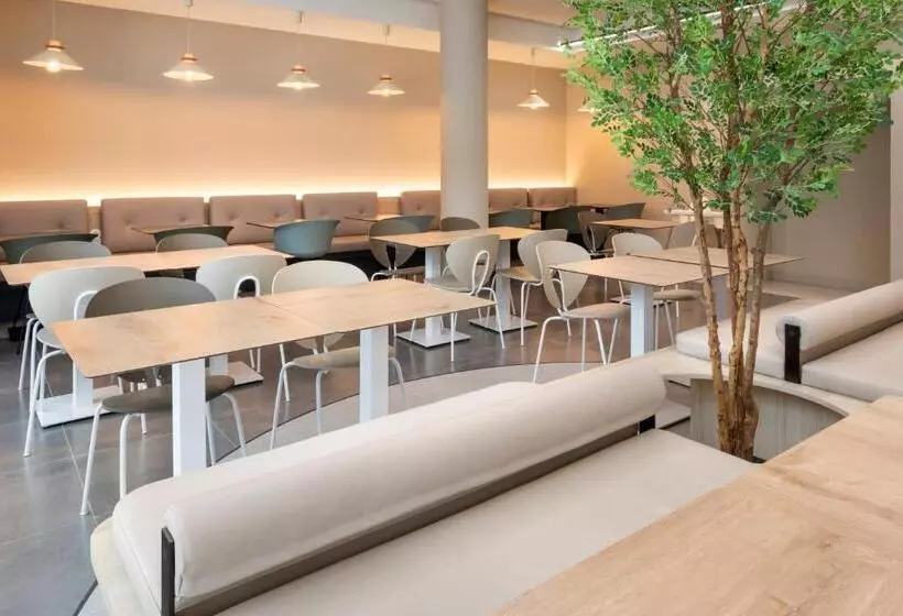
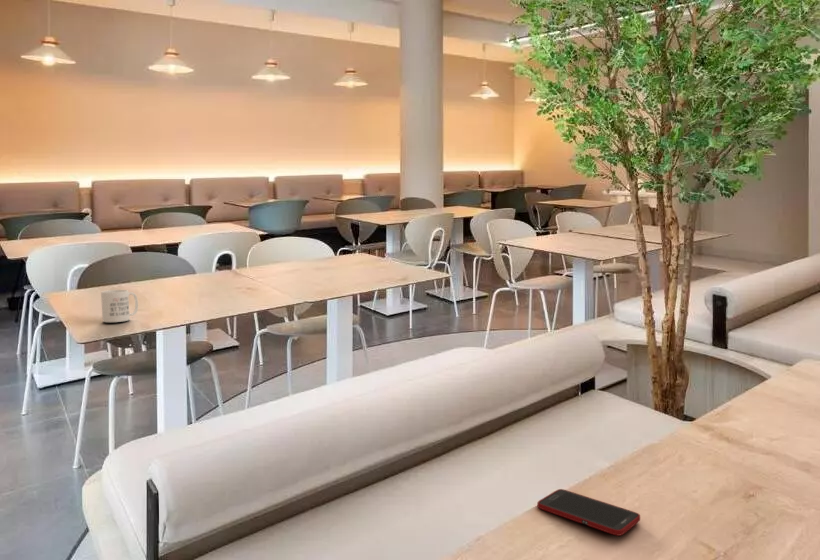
+ mug (120, 305)
+ cell phone (587, 511)
